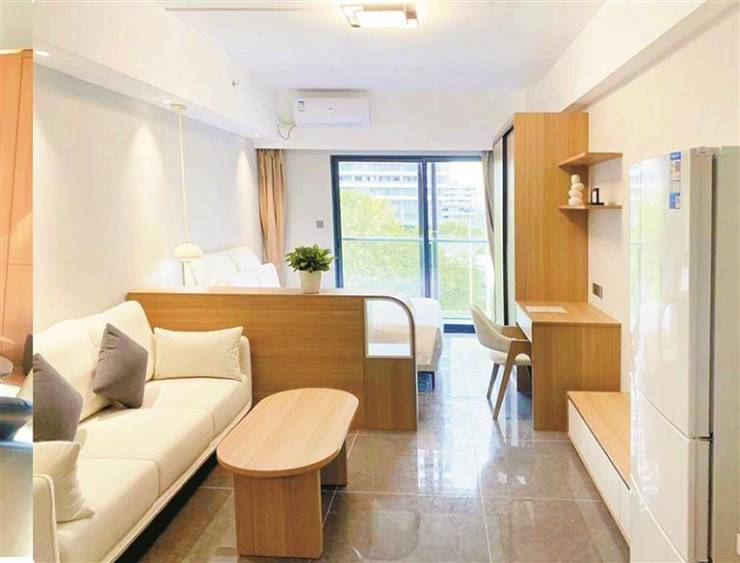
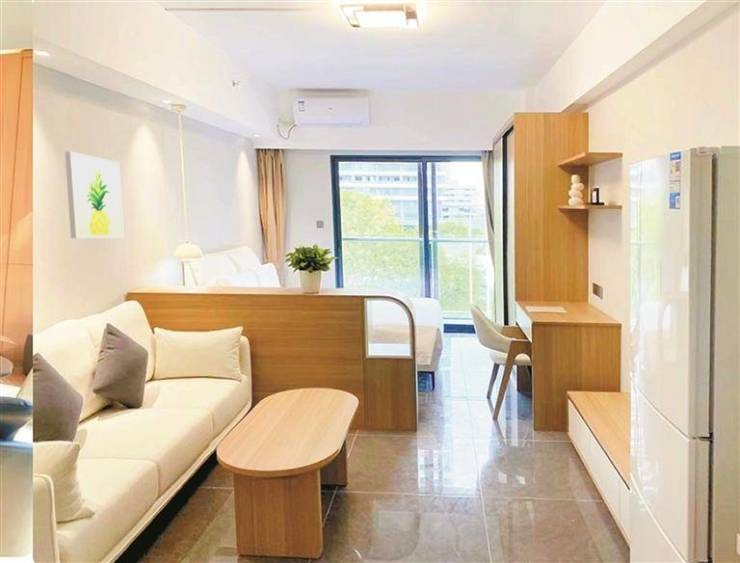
+ wall art (96, 198)
